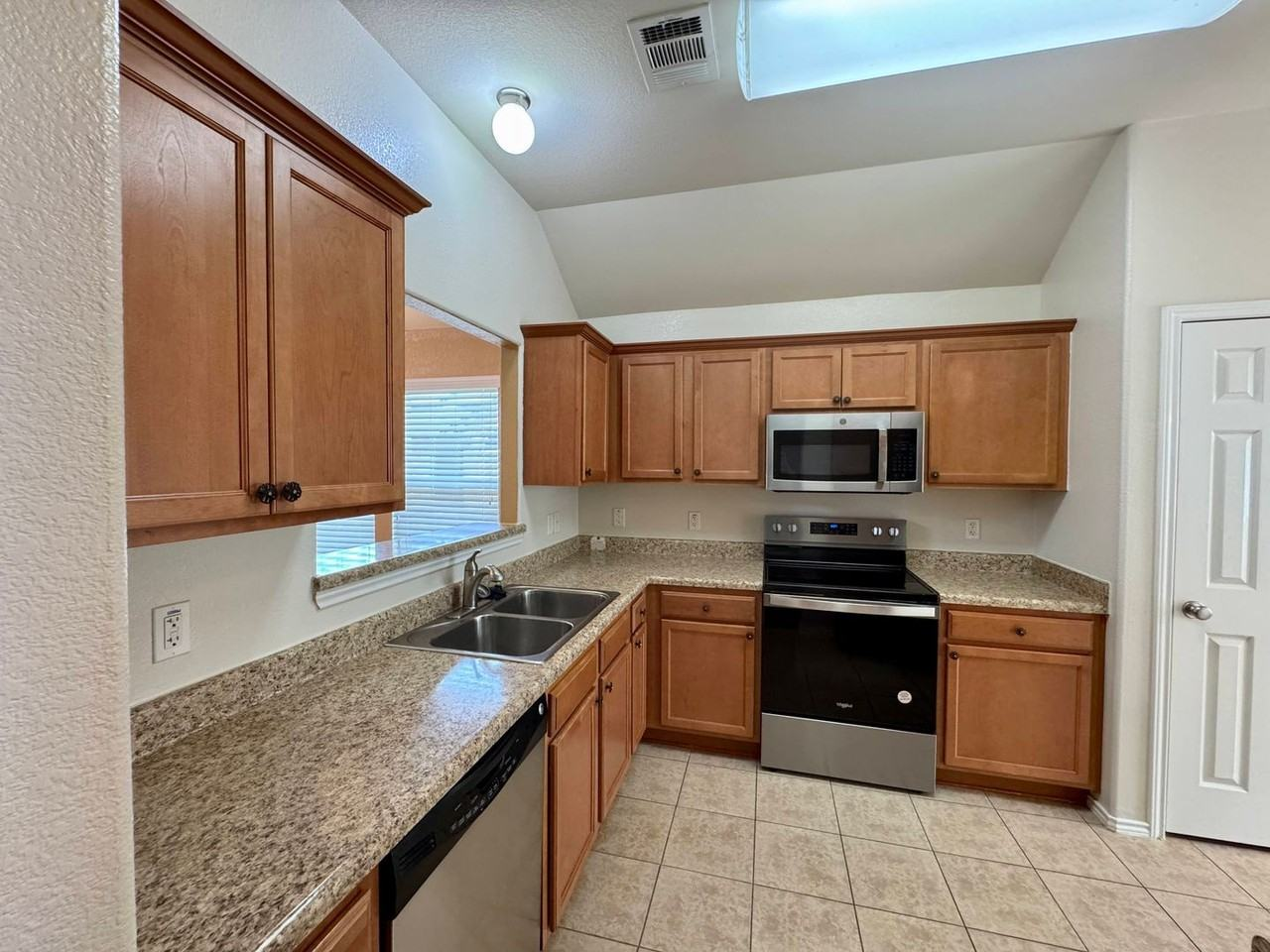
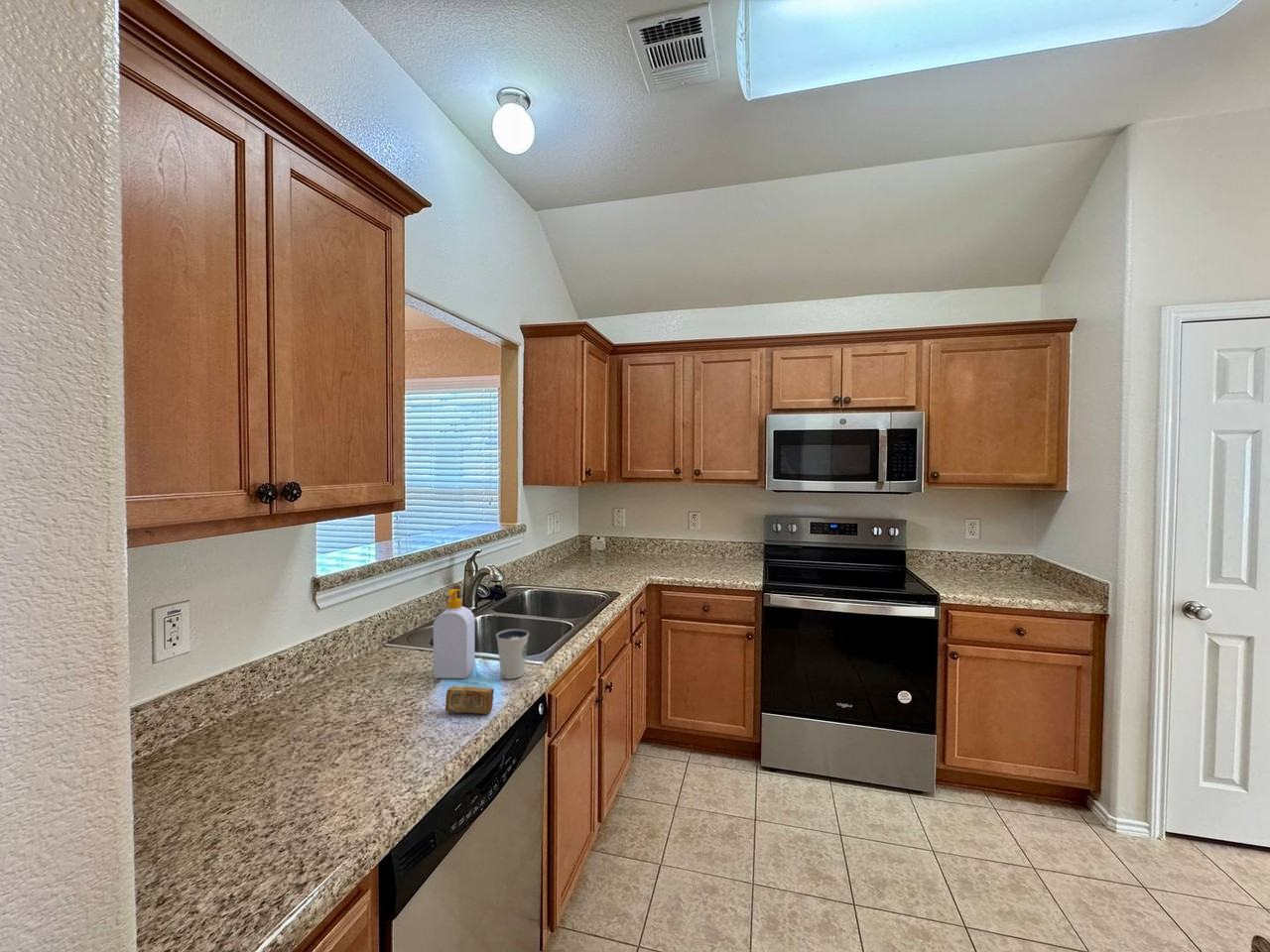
+ soap bottle (453, 632)
+ soap bar (469, 699)
+ dixie cup (512, 654)
